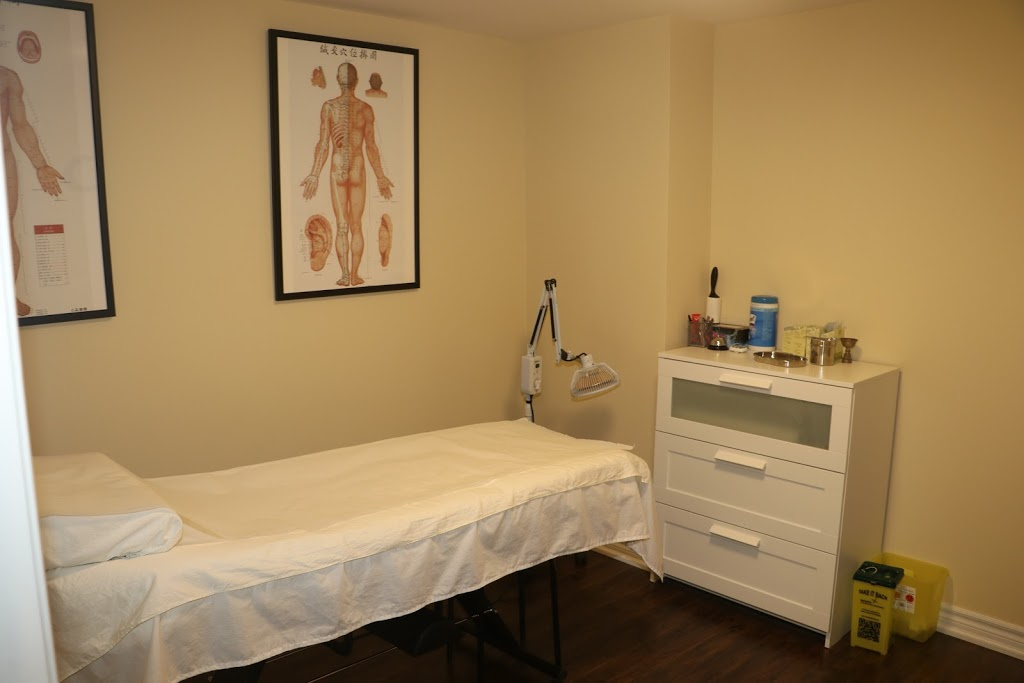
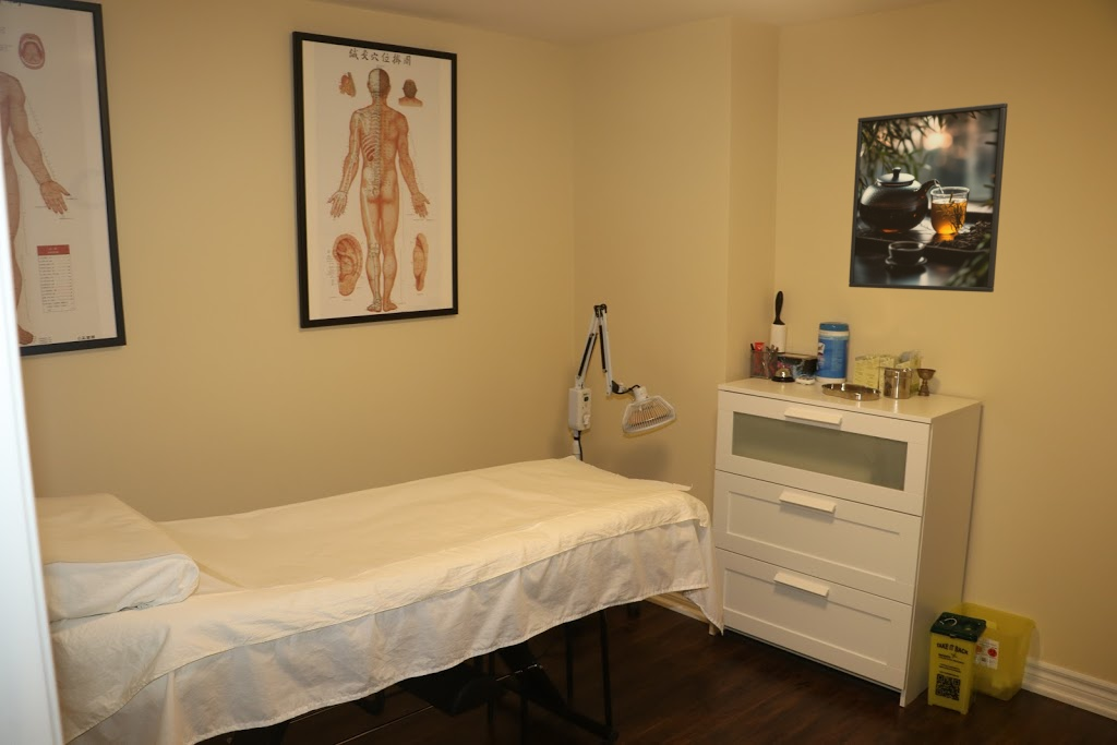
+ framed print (923, 201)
